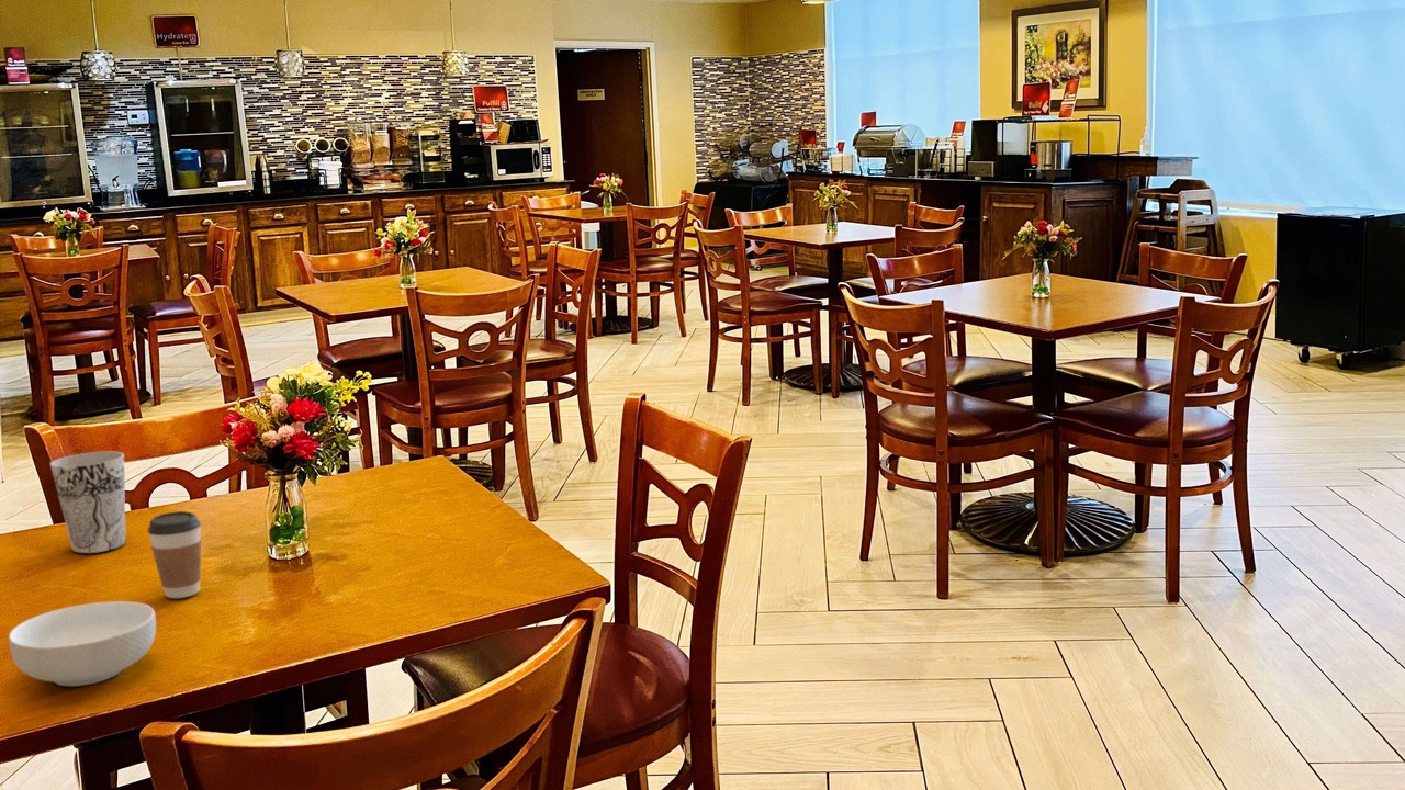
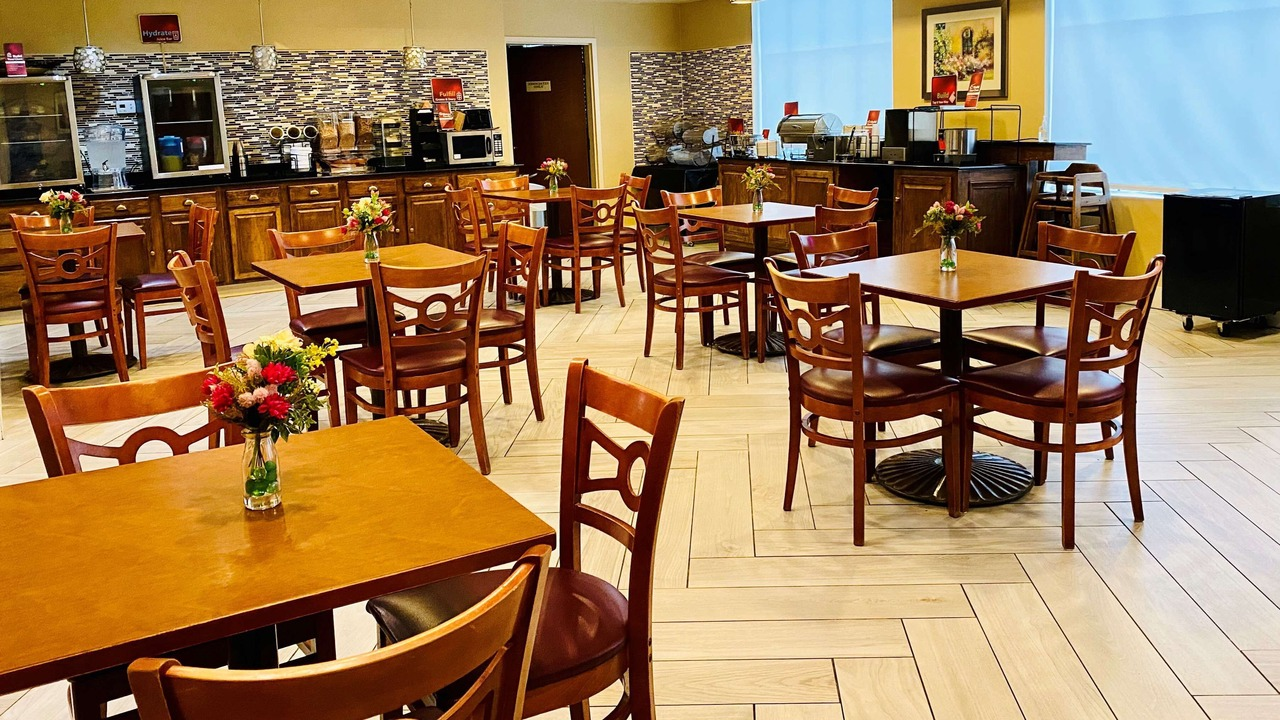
- cup (93, 503)
- coffee cup (178, 555)
- cereal bowl (87, 647)
